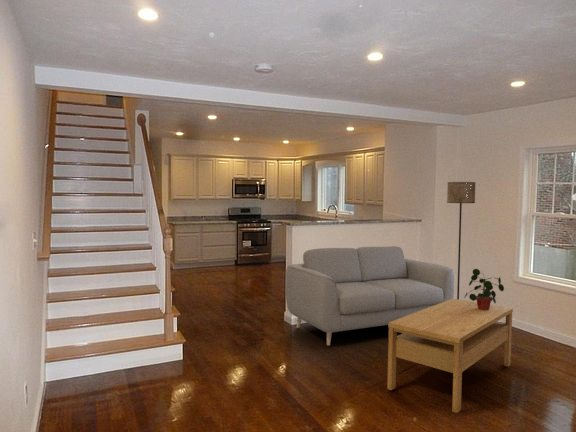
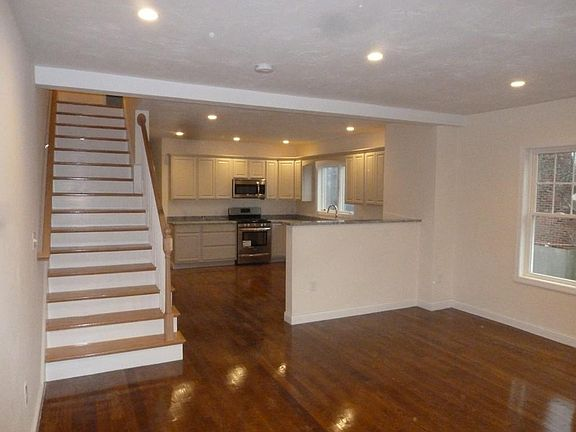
- floor lamp (459, 248)
- sofa (369, 288)
- coffee table (454, 345)
- potted plant (483, 288)
